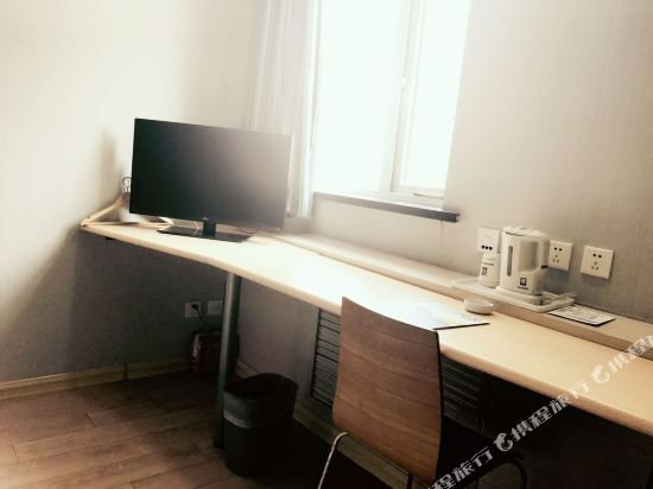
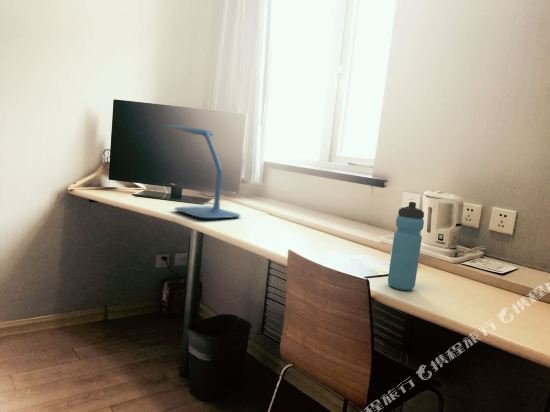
+ water bottle (406, 244)
+ desk lamp (214, 162)
